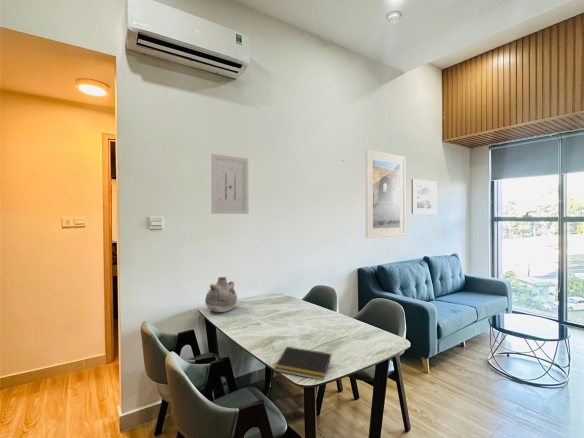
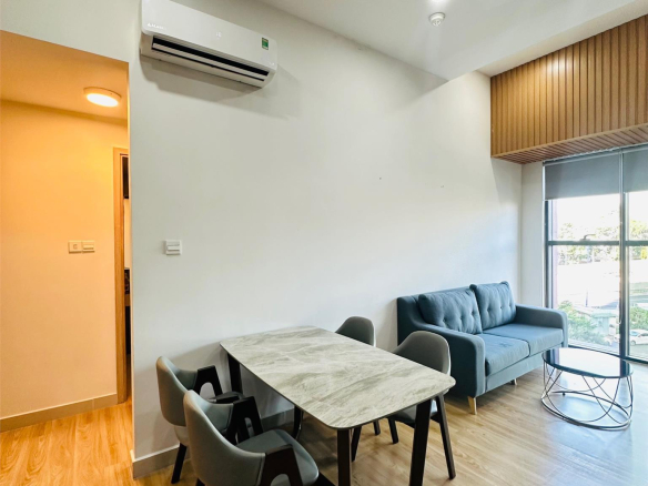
- wall art (230, 185)
- wall art (424, 197)
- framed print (386, 195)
- notepad (303, 362)
- vase (221, 293)
